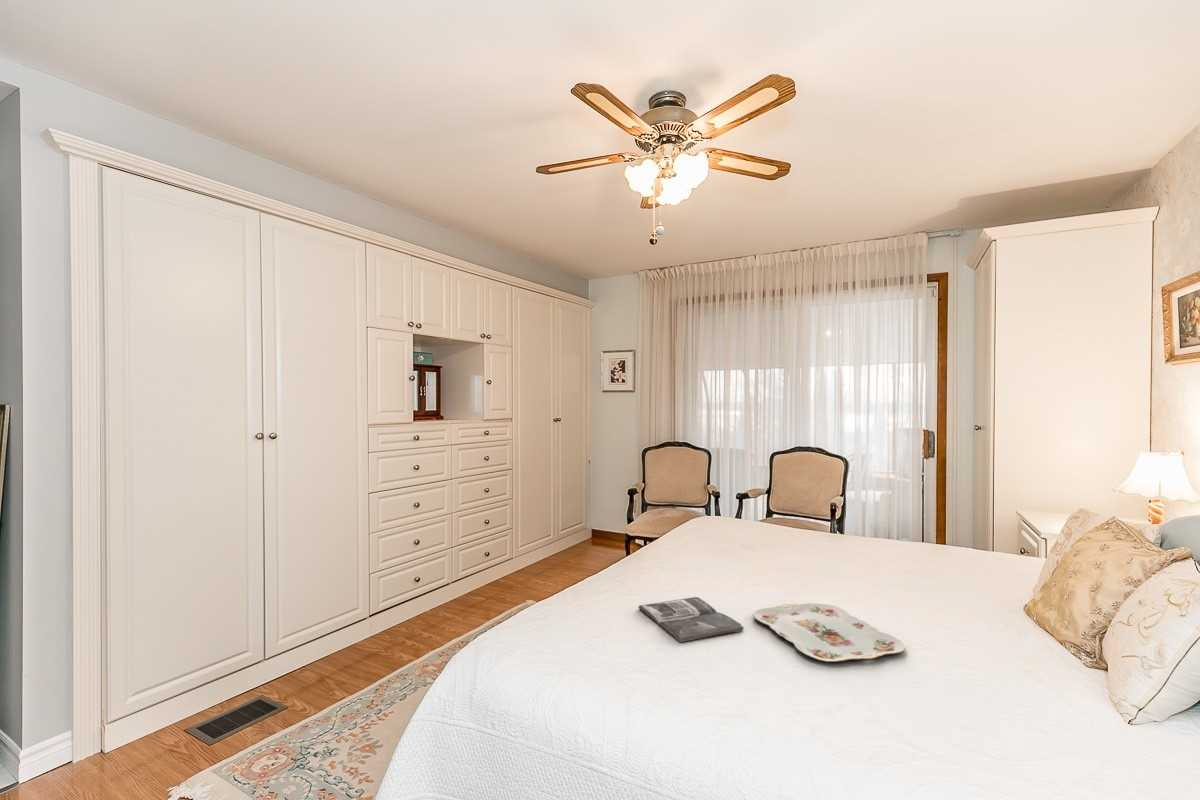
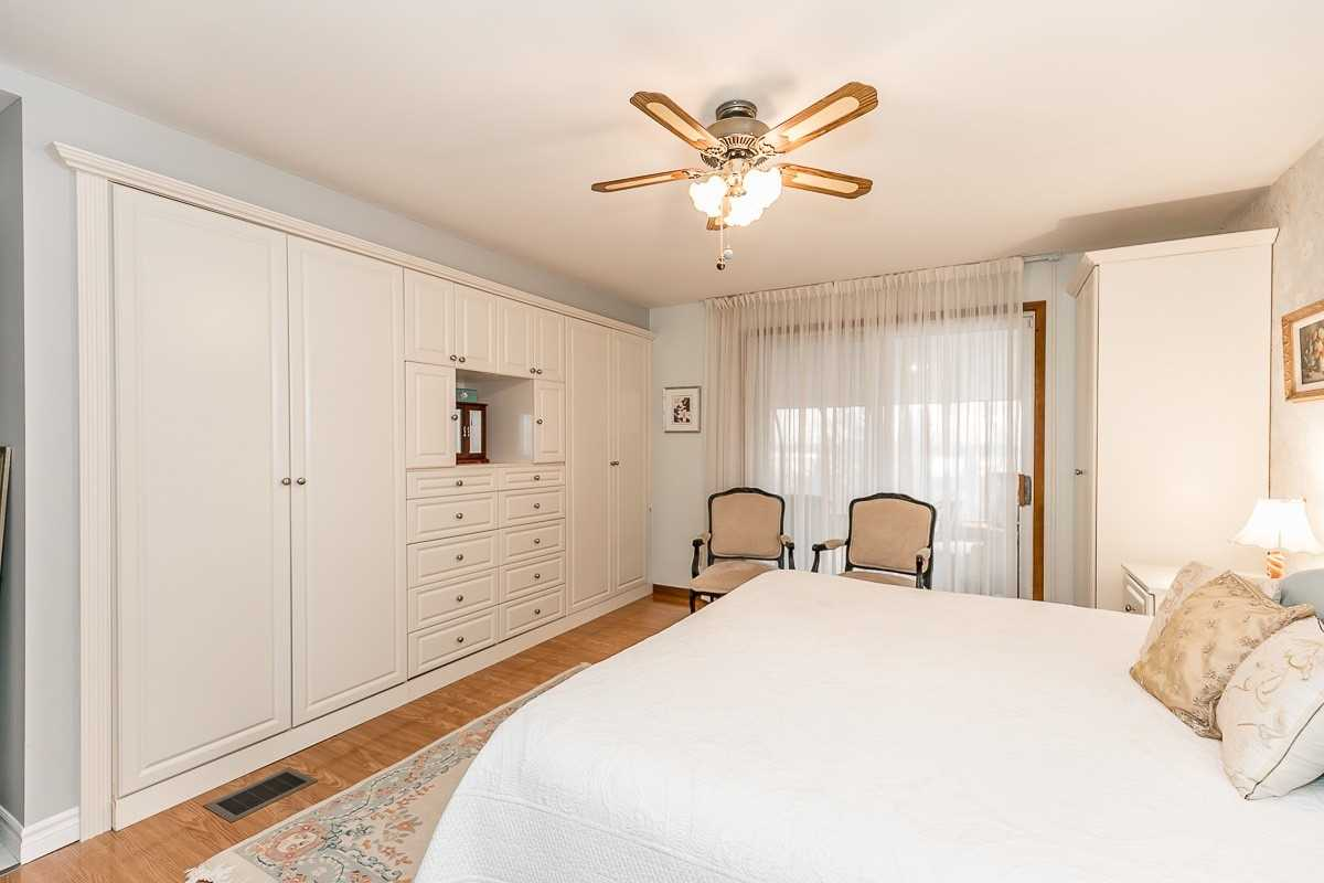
- magazine (688, 616)
- serving tray (823, 630)
